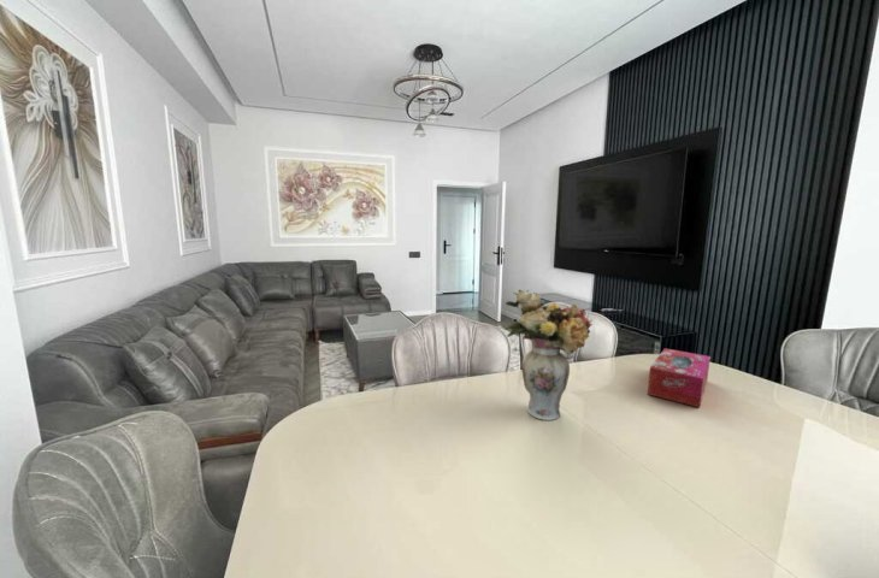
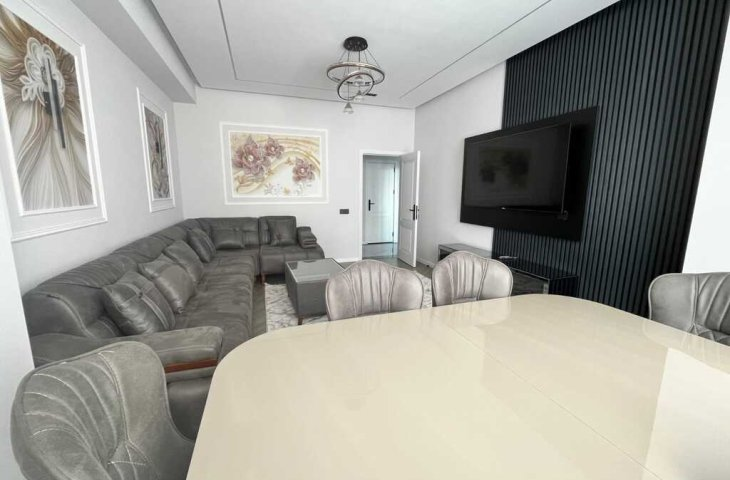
- tissue box (679, 374)
- flower arrangement (547, 352)
